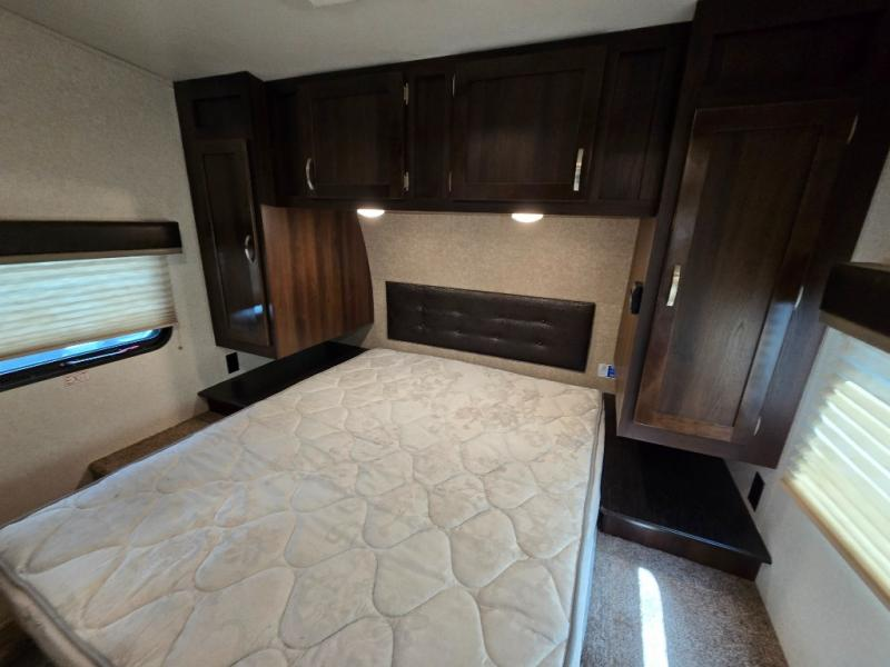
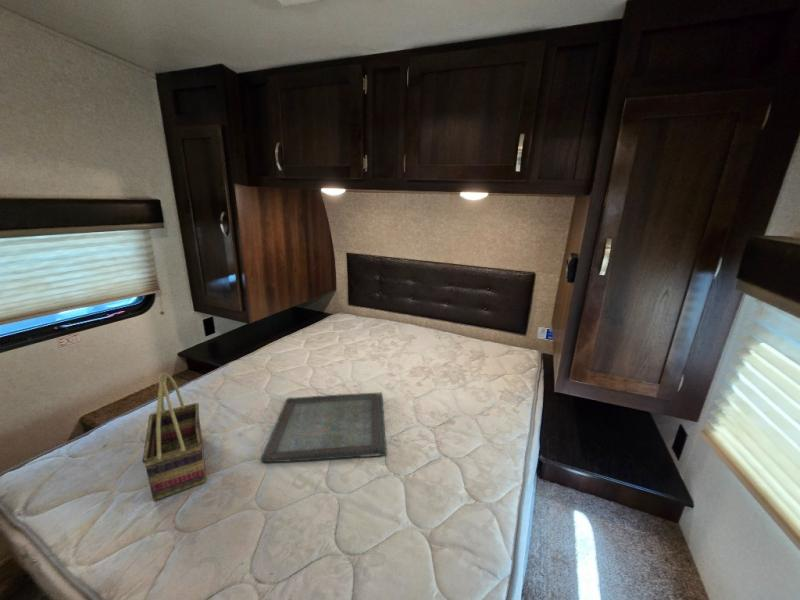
+ serving tray (331, 421)
+ woven basket (172, 422)
